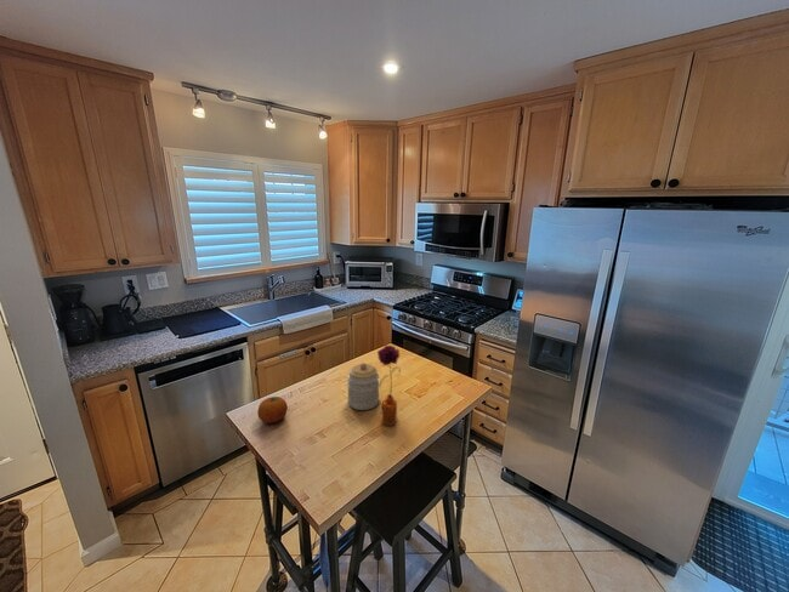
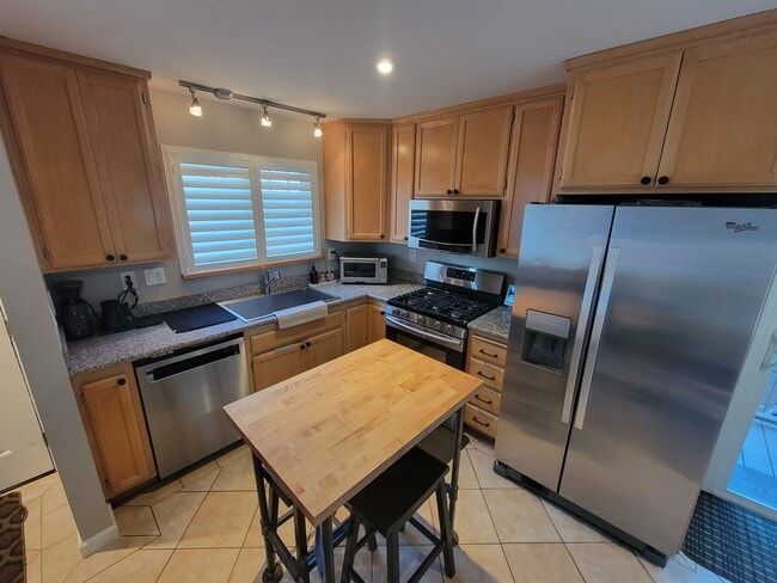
- flower (391, 385)
- fruit (272, 409)
- jar (363, 382)
